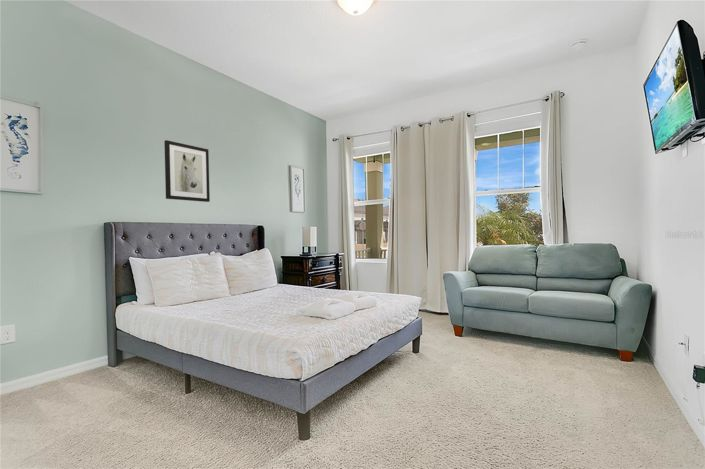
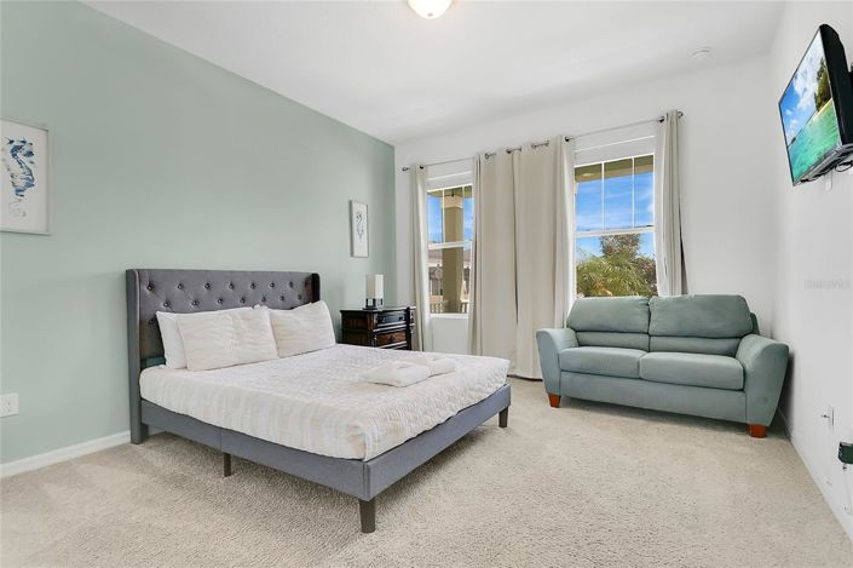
- wall art (188, 172)
